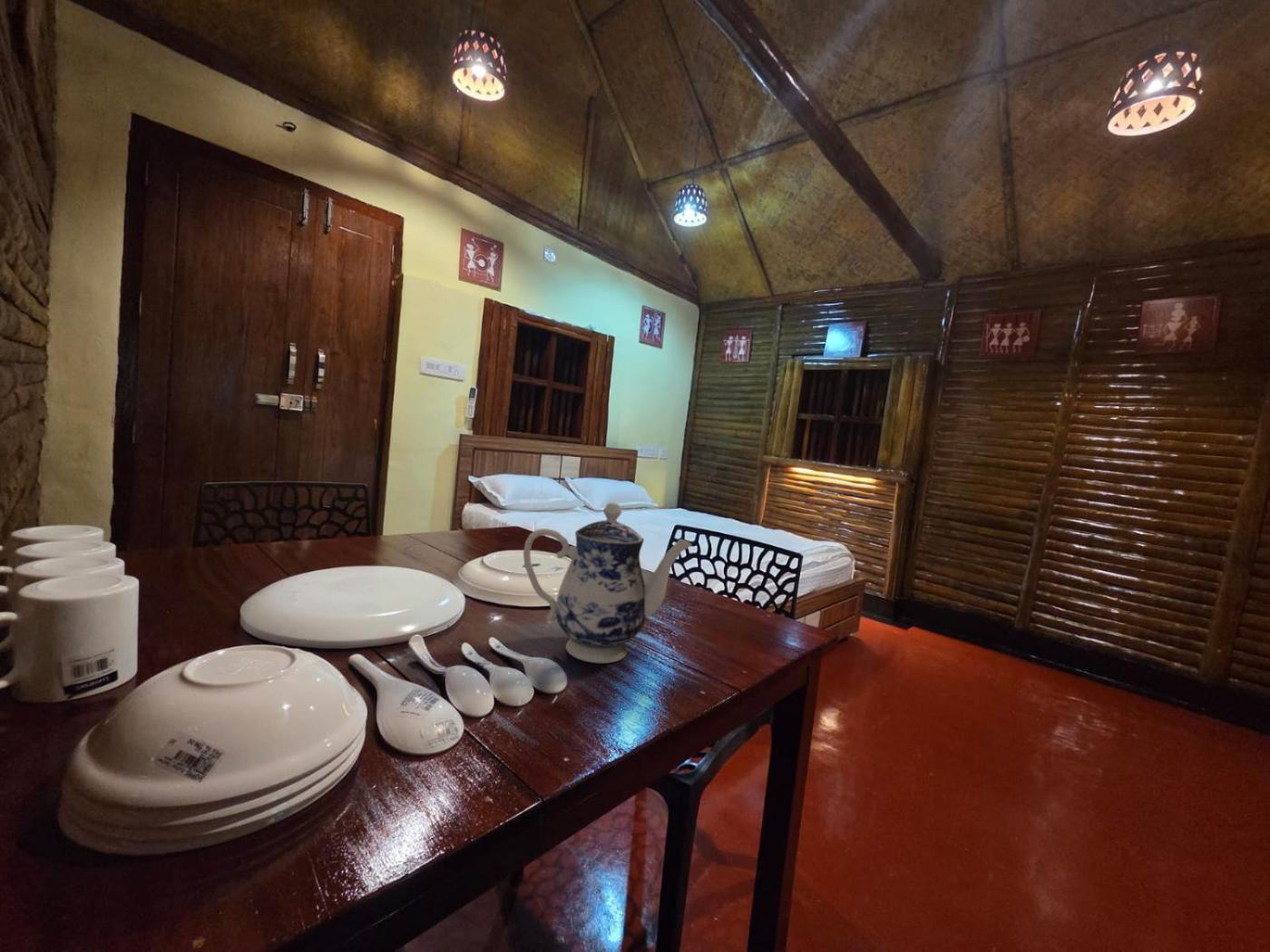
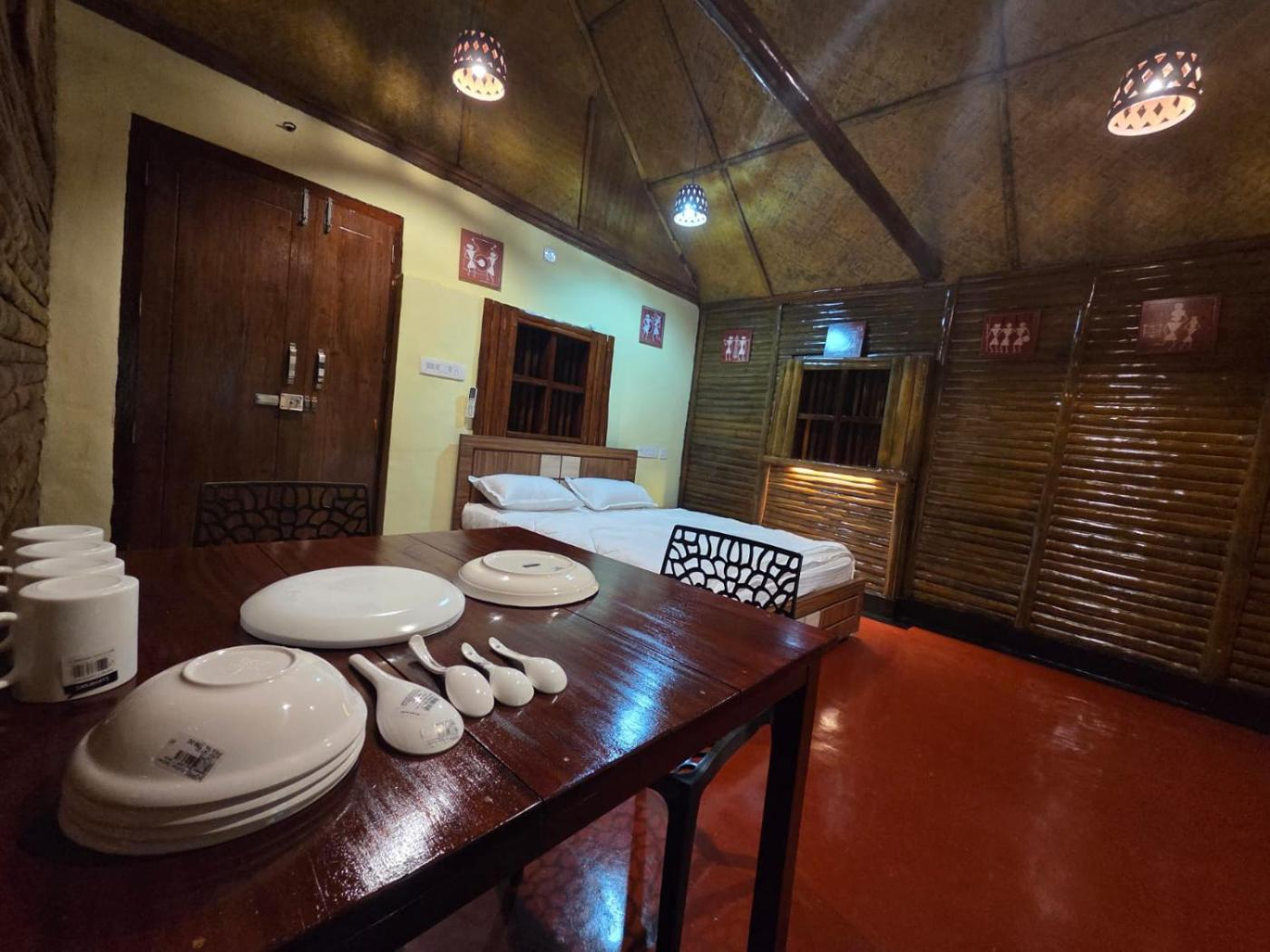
- teapot (604, 577)
